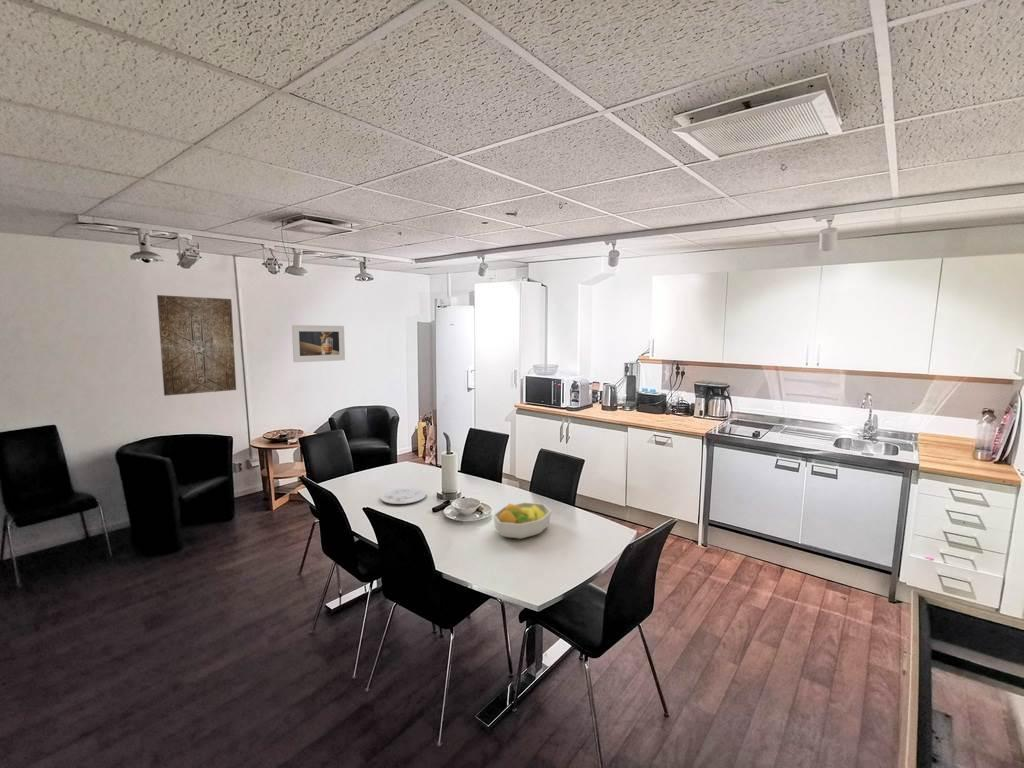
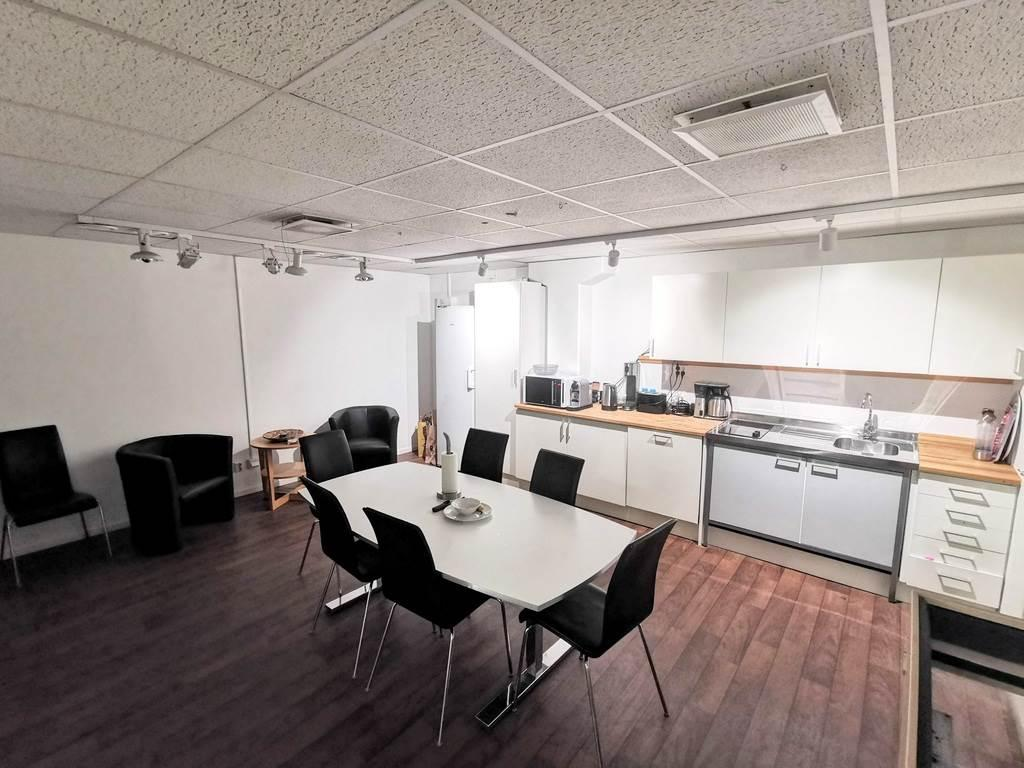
- wall art (198, 345)
- fruit bowl (522, 517)
- plate (403, 496)
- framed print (319, 343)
